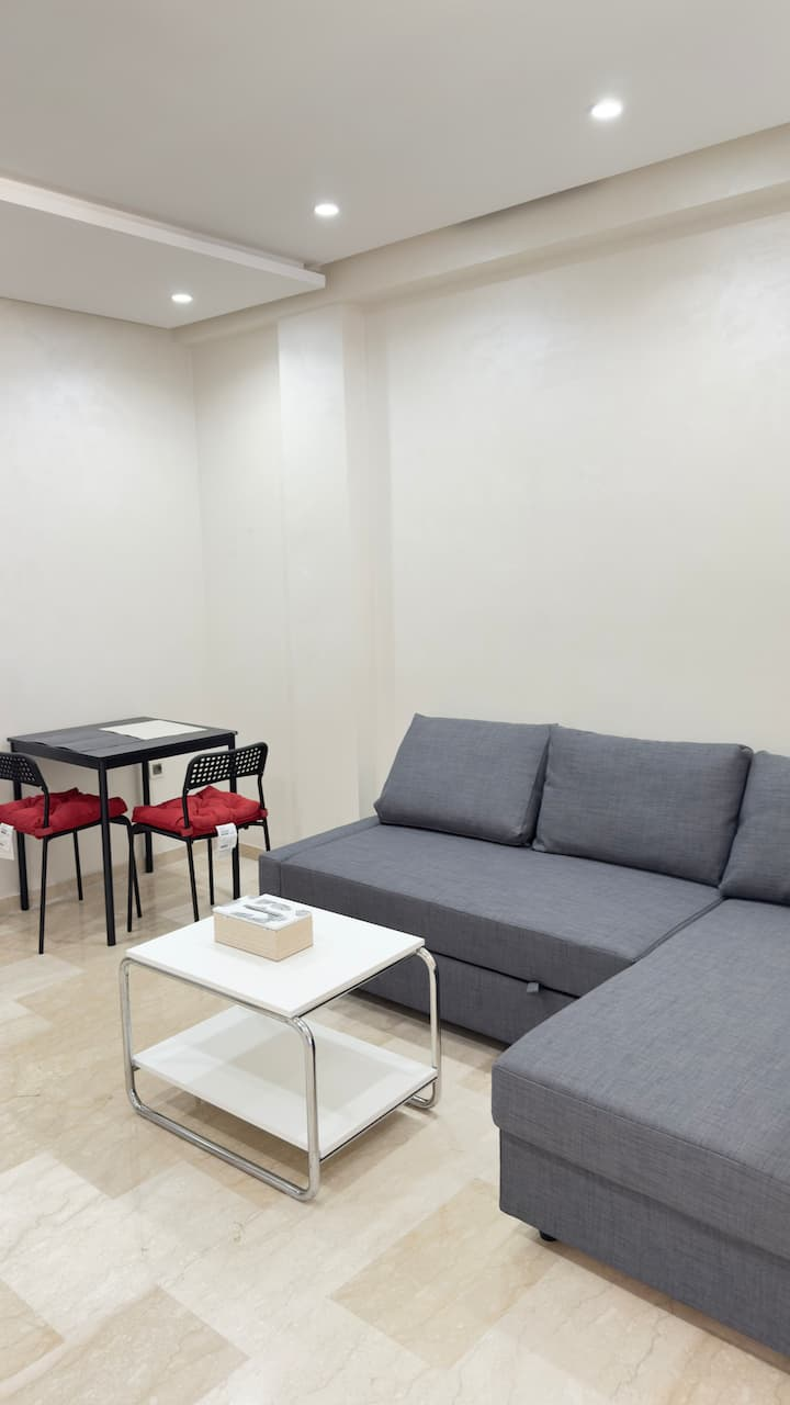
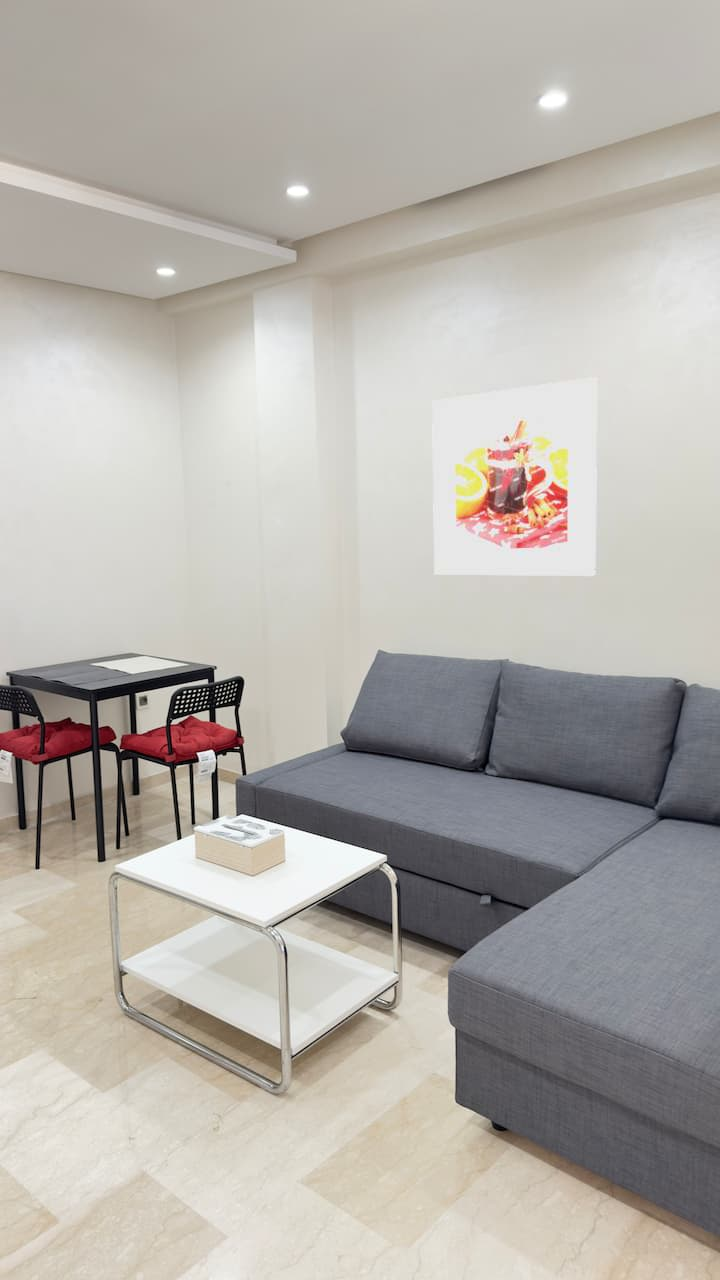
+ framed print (509, 483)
